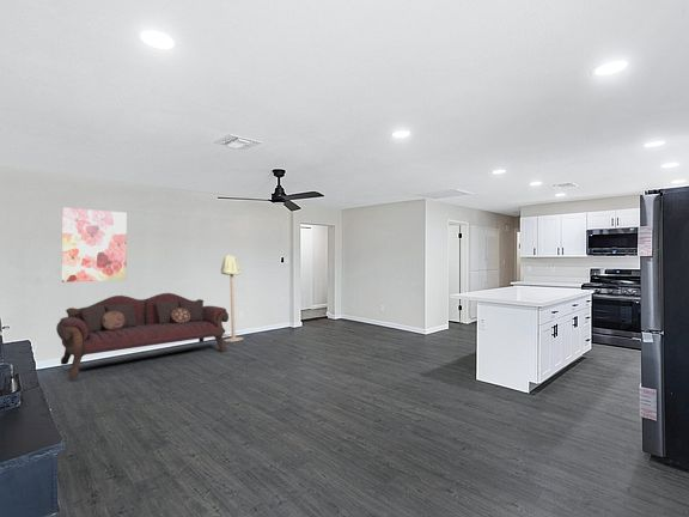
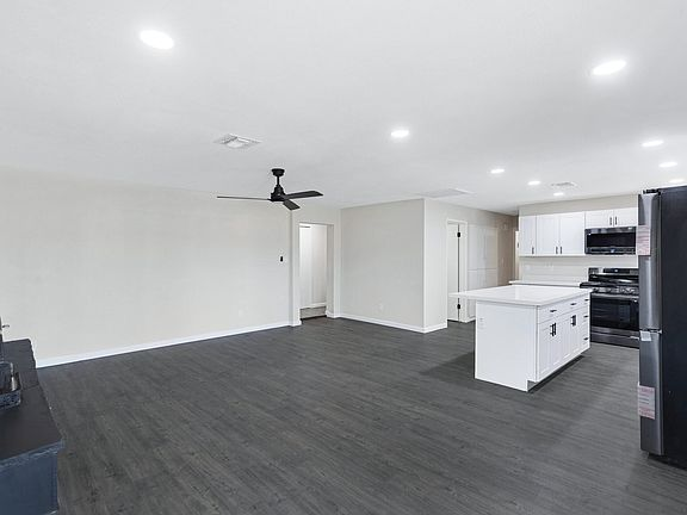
- floor lamp (231, 297)
- wall art (96, 245)
- sofa (150, 327)
